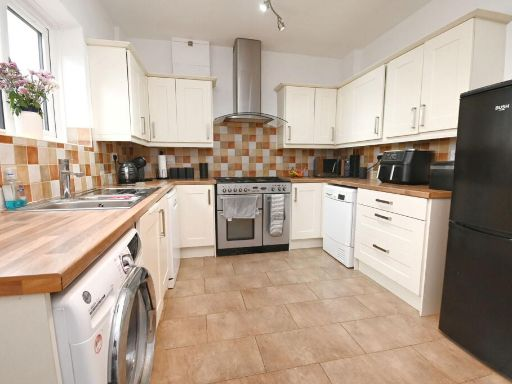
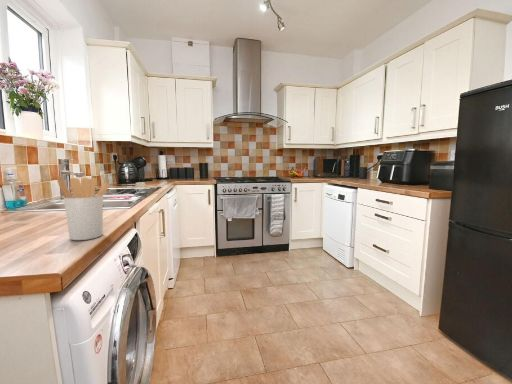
+ utensil holder (84, 205)
